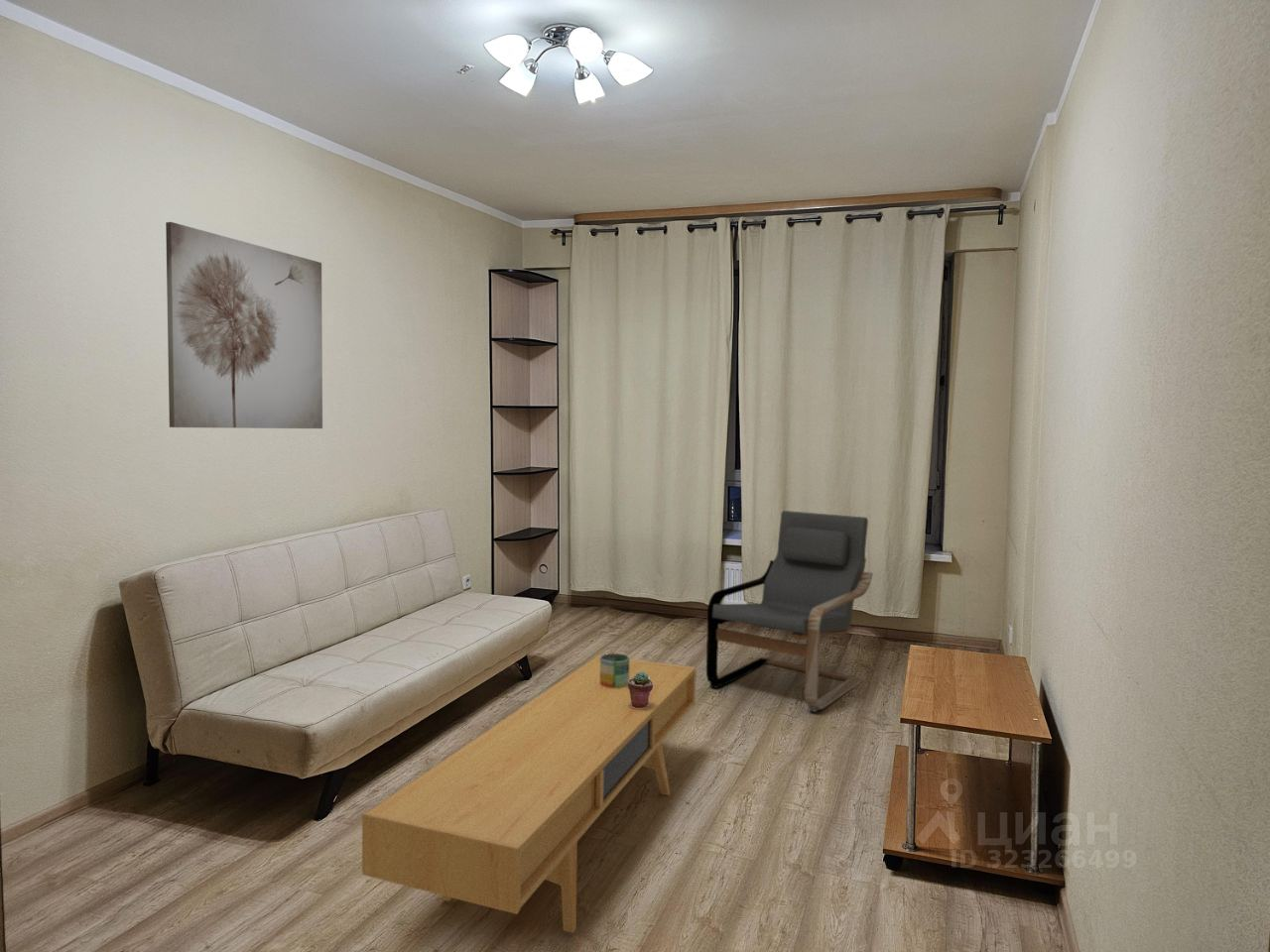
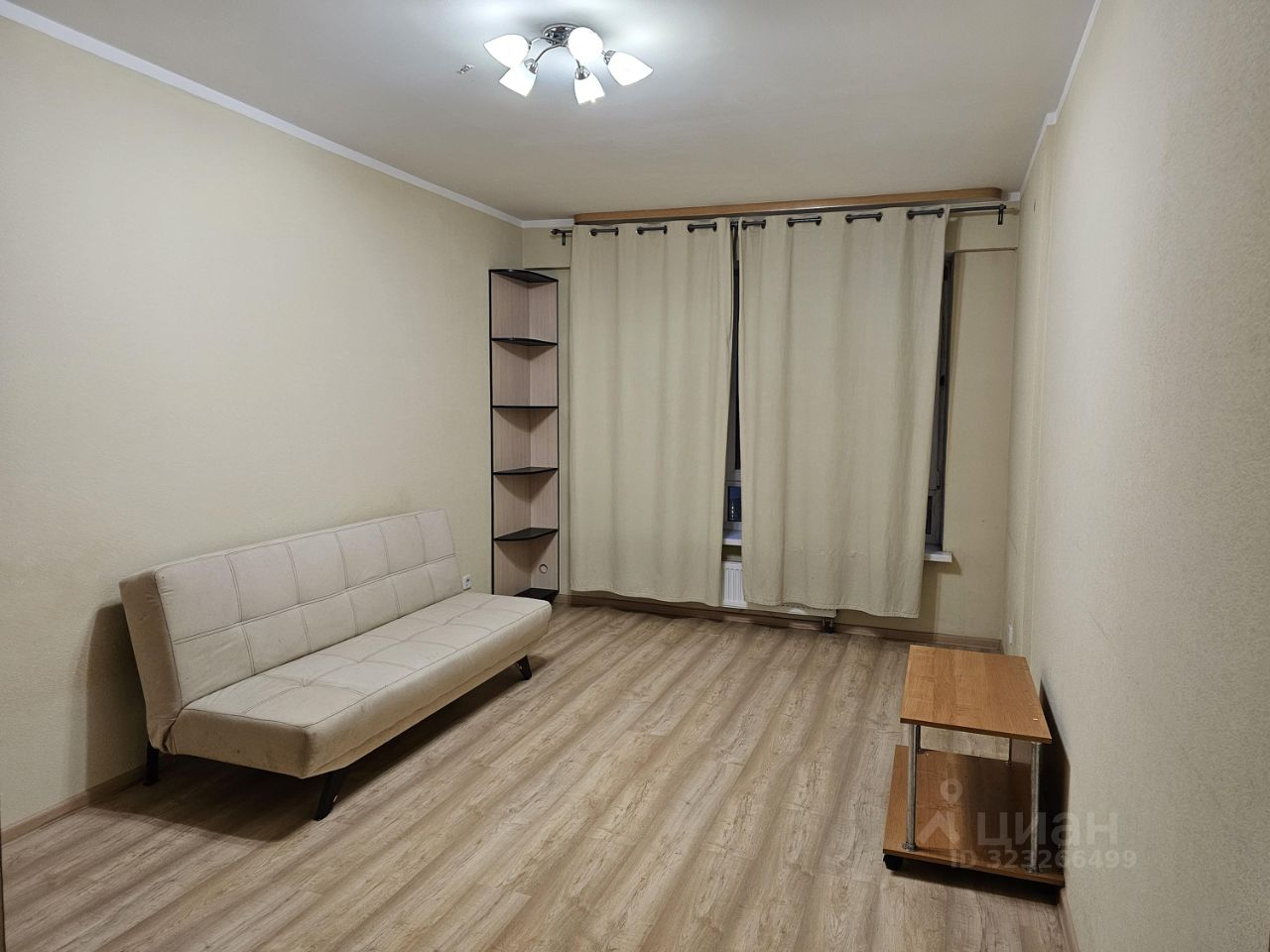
- potted succulent (640, 686)
- armchair (791, 601)
- mug (615, 667)
- wall art (252, 336)
- tv console (569, 781)
